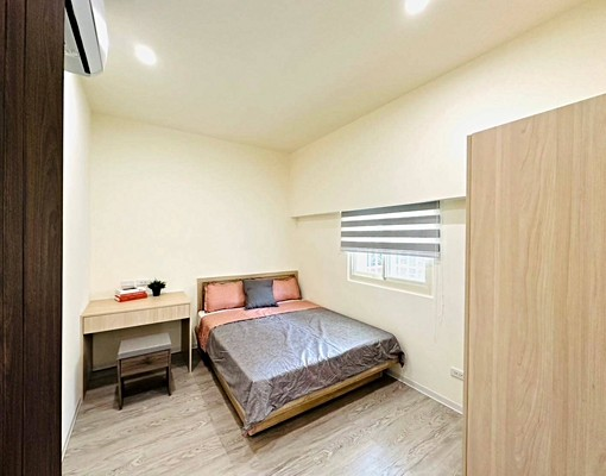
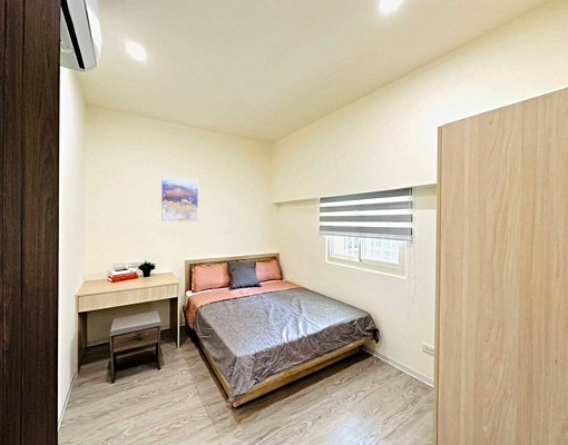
+ wall art (179, 199)
